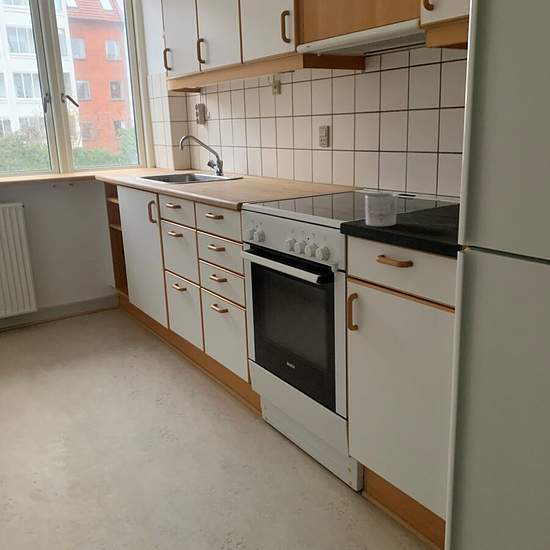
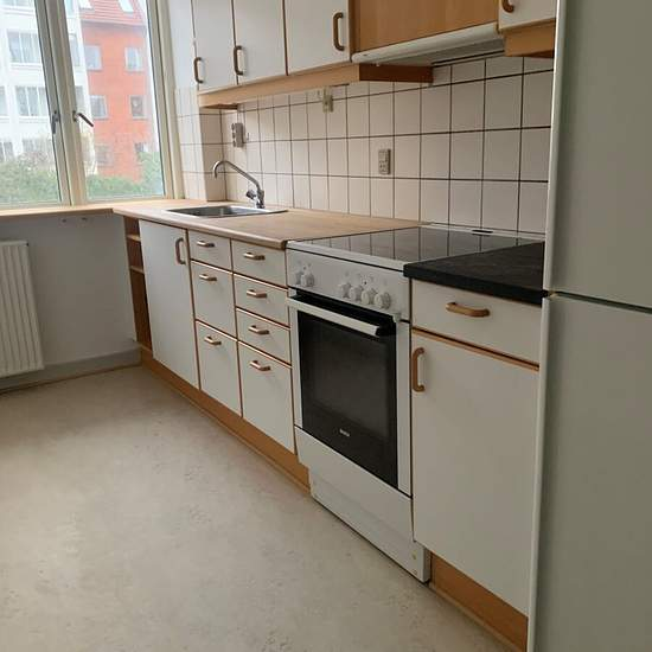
- mug (380, 208)
